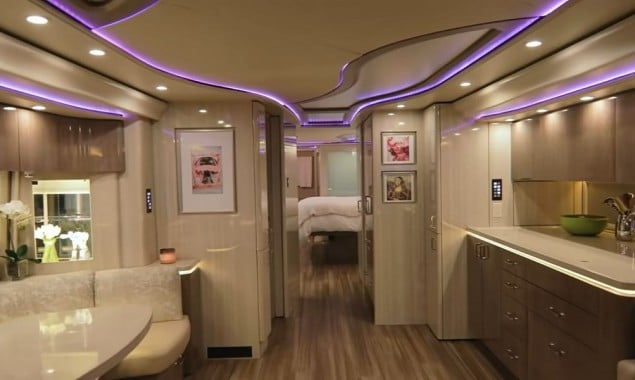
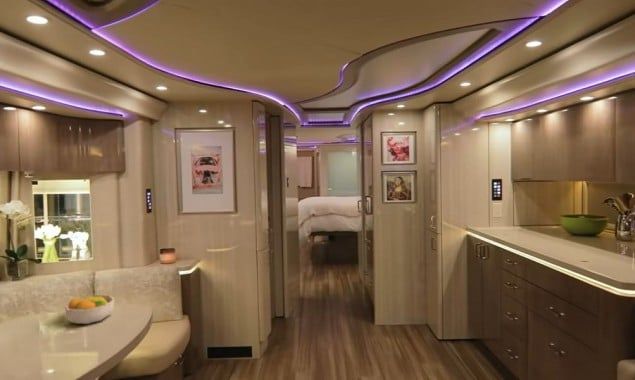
+ fruit bowl (90, 306)
